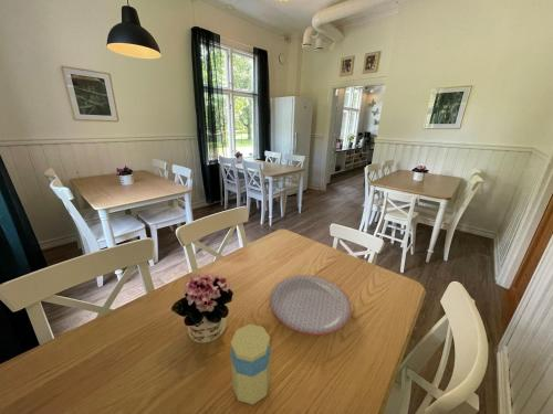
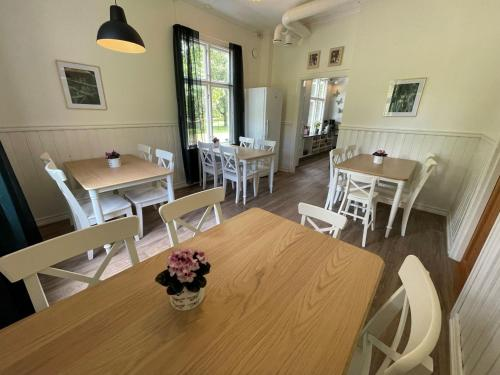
- plate (309, 301)
- jar (251, 363)
